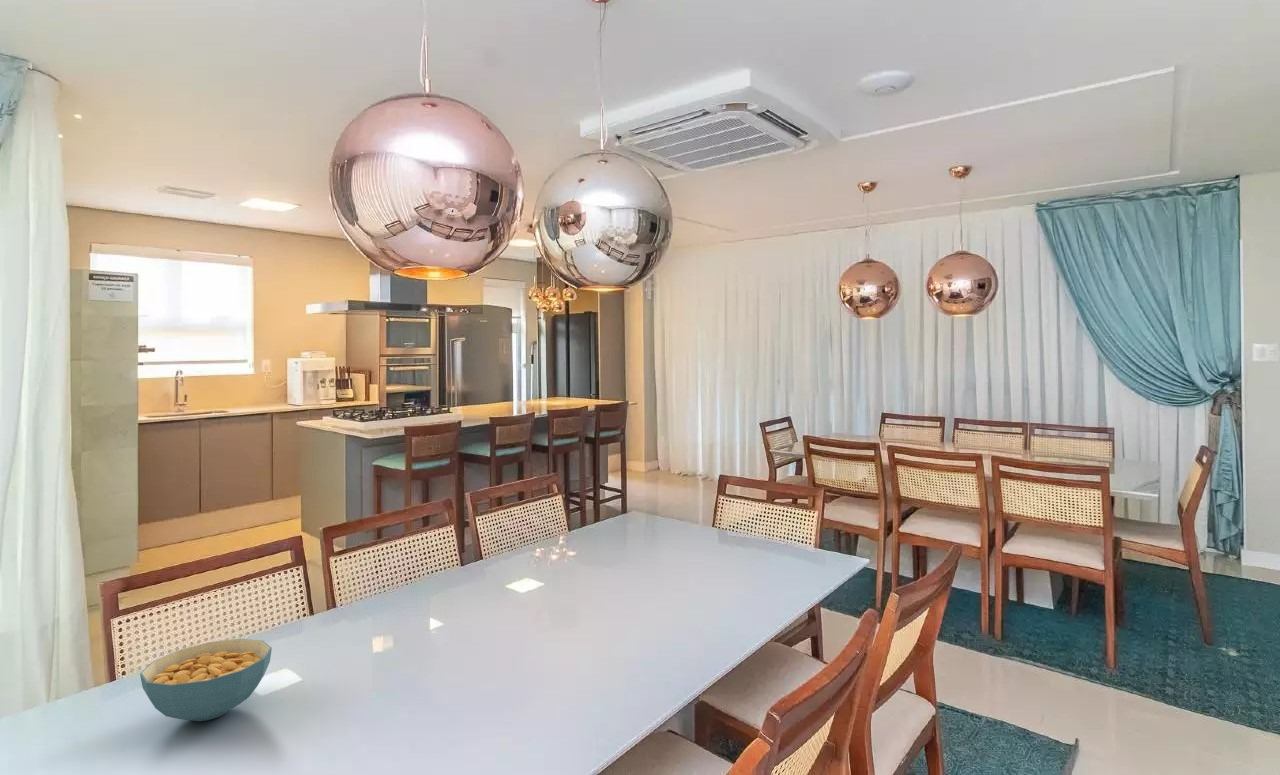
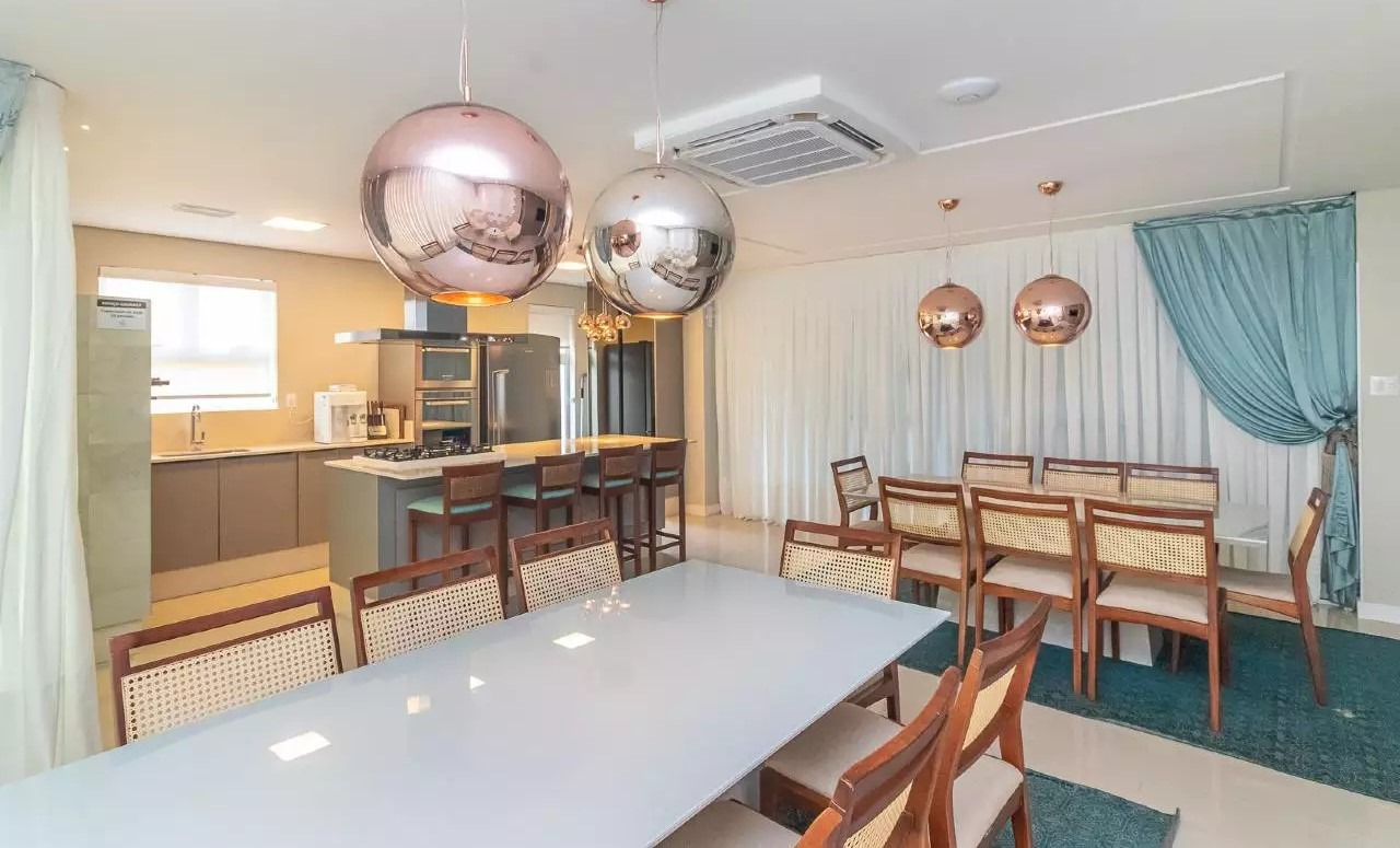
- cereal bowl (209, 686)
